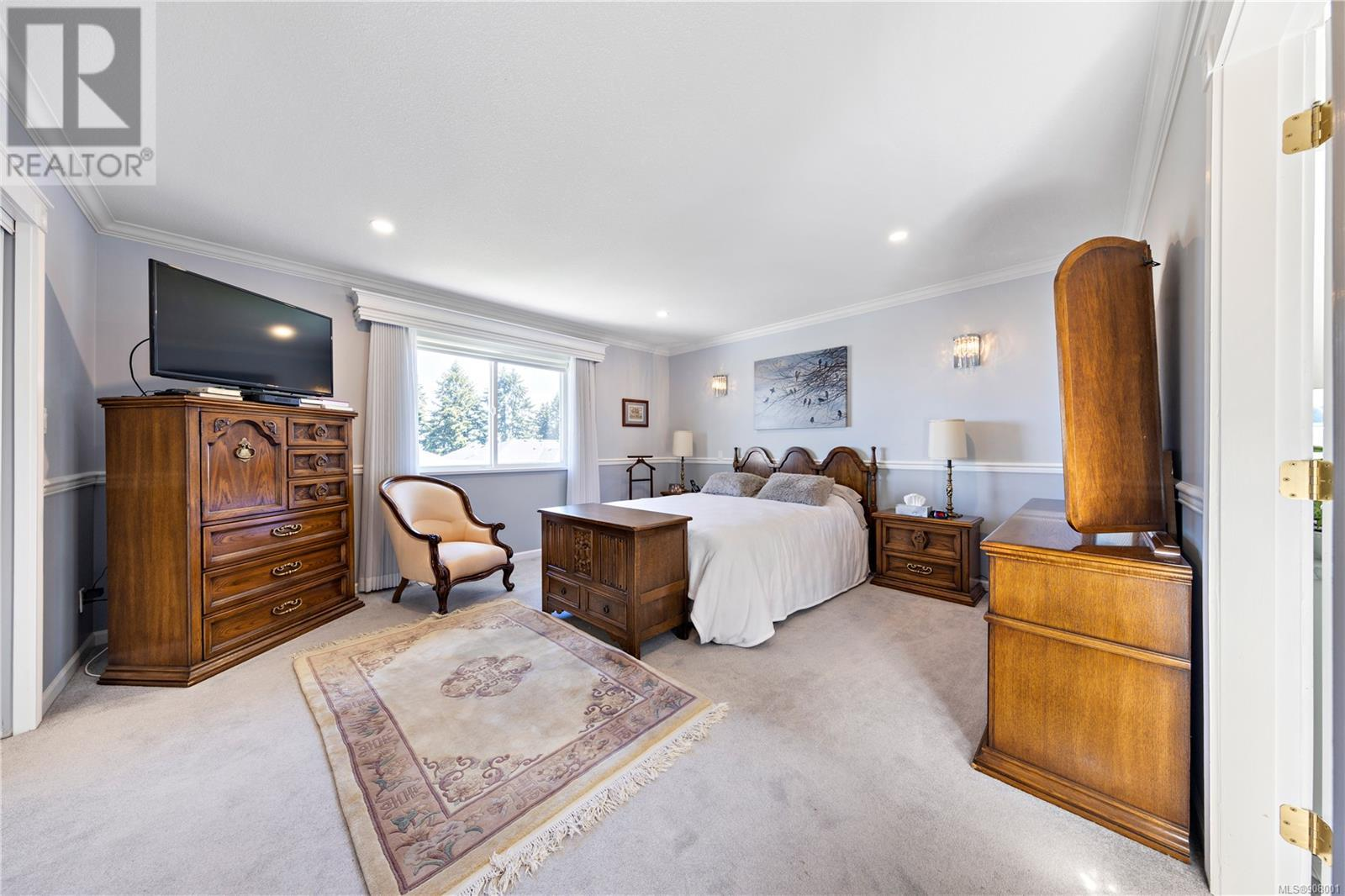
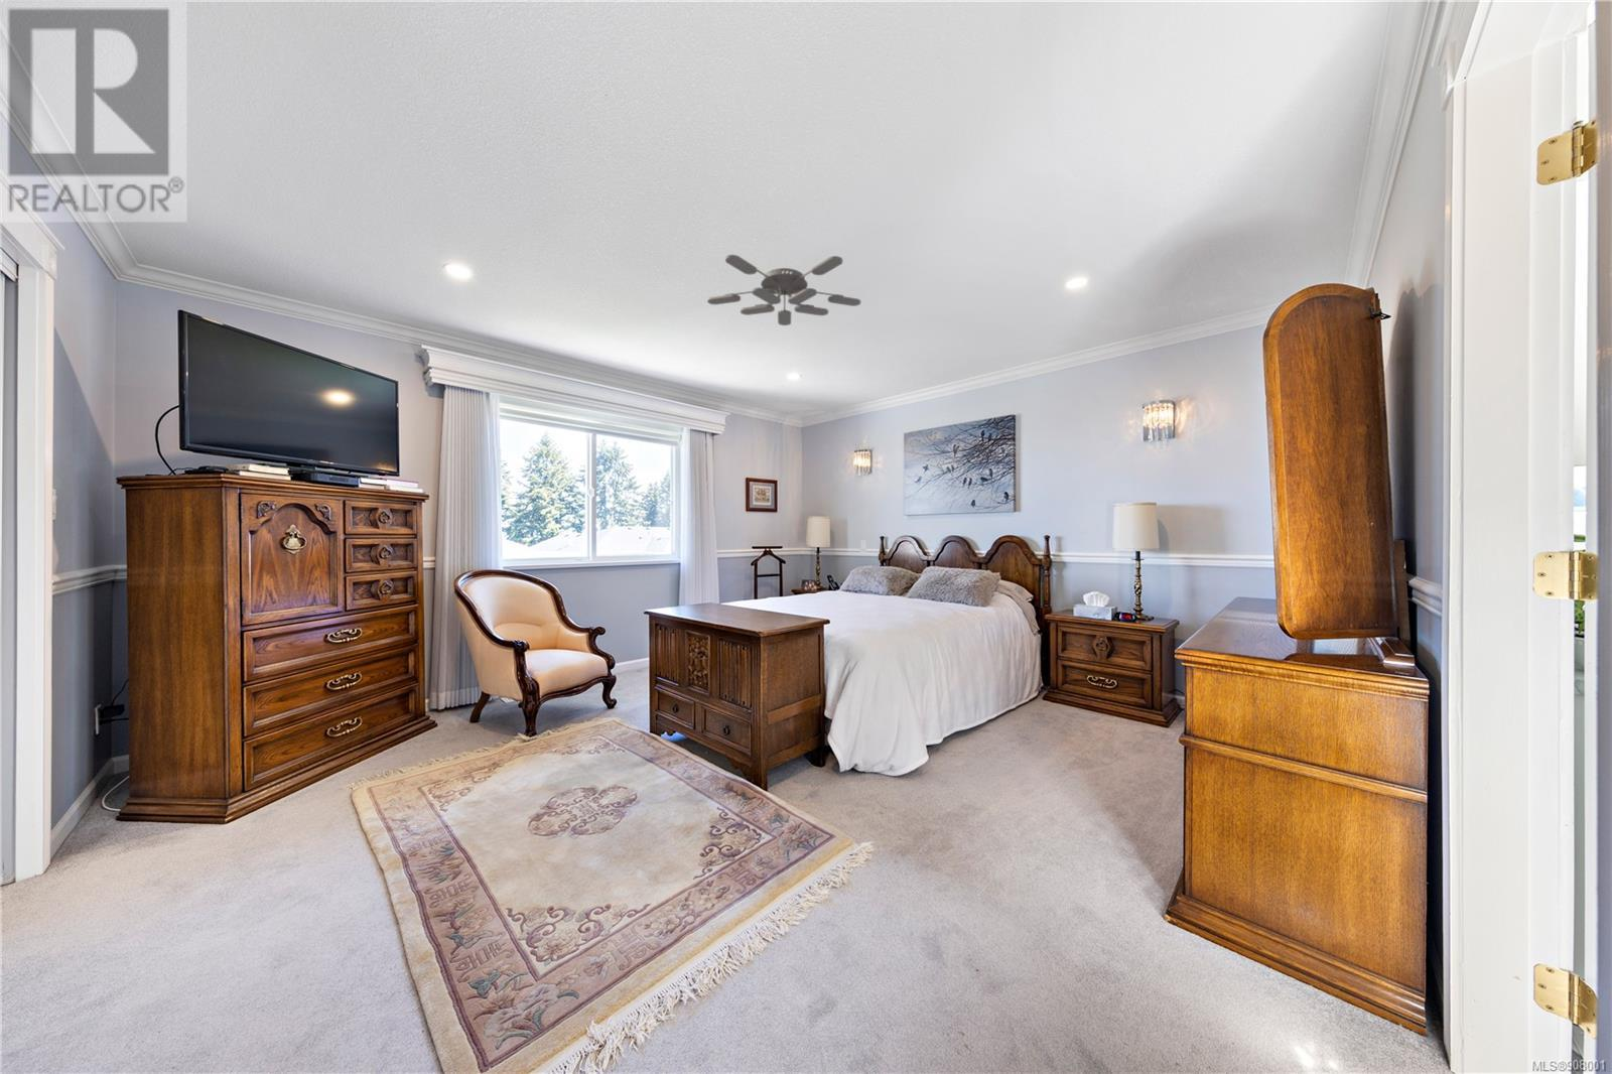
+ ceiling fan (784, 295)
